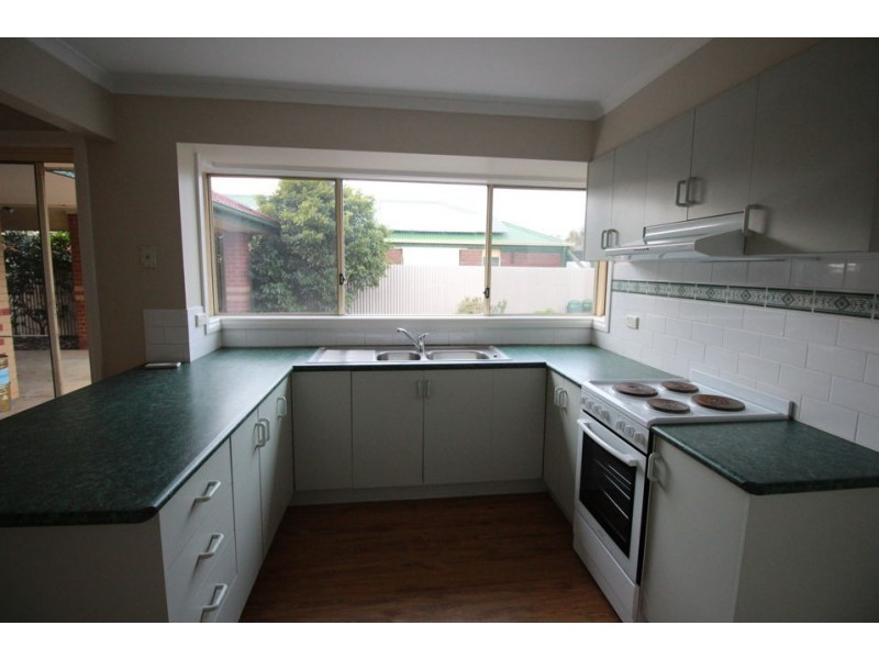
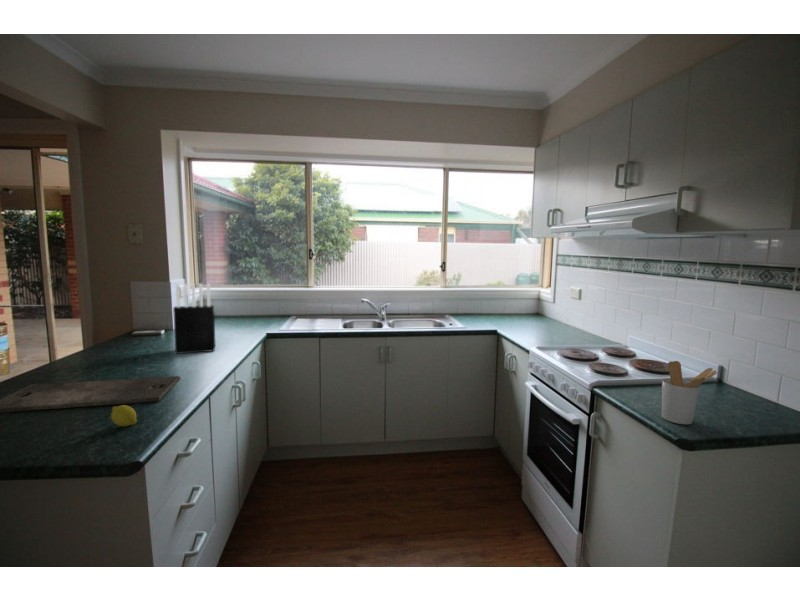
+ knife block (195, 316)
+ fruit (123, 415)
+ cutting board (92, 392)
+ utensil holder (688, 392)
